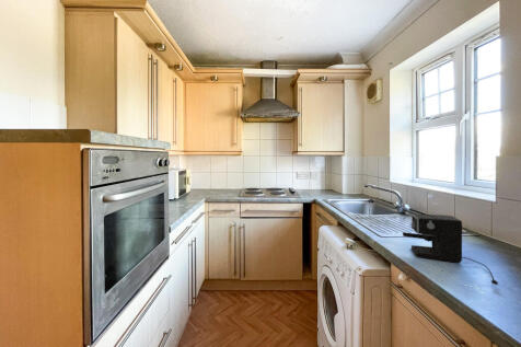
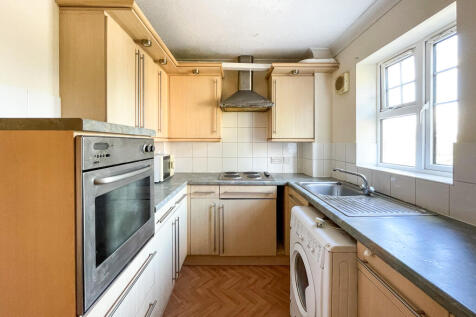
- coffee maker (444, 242)
